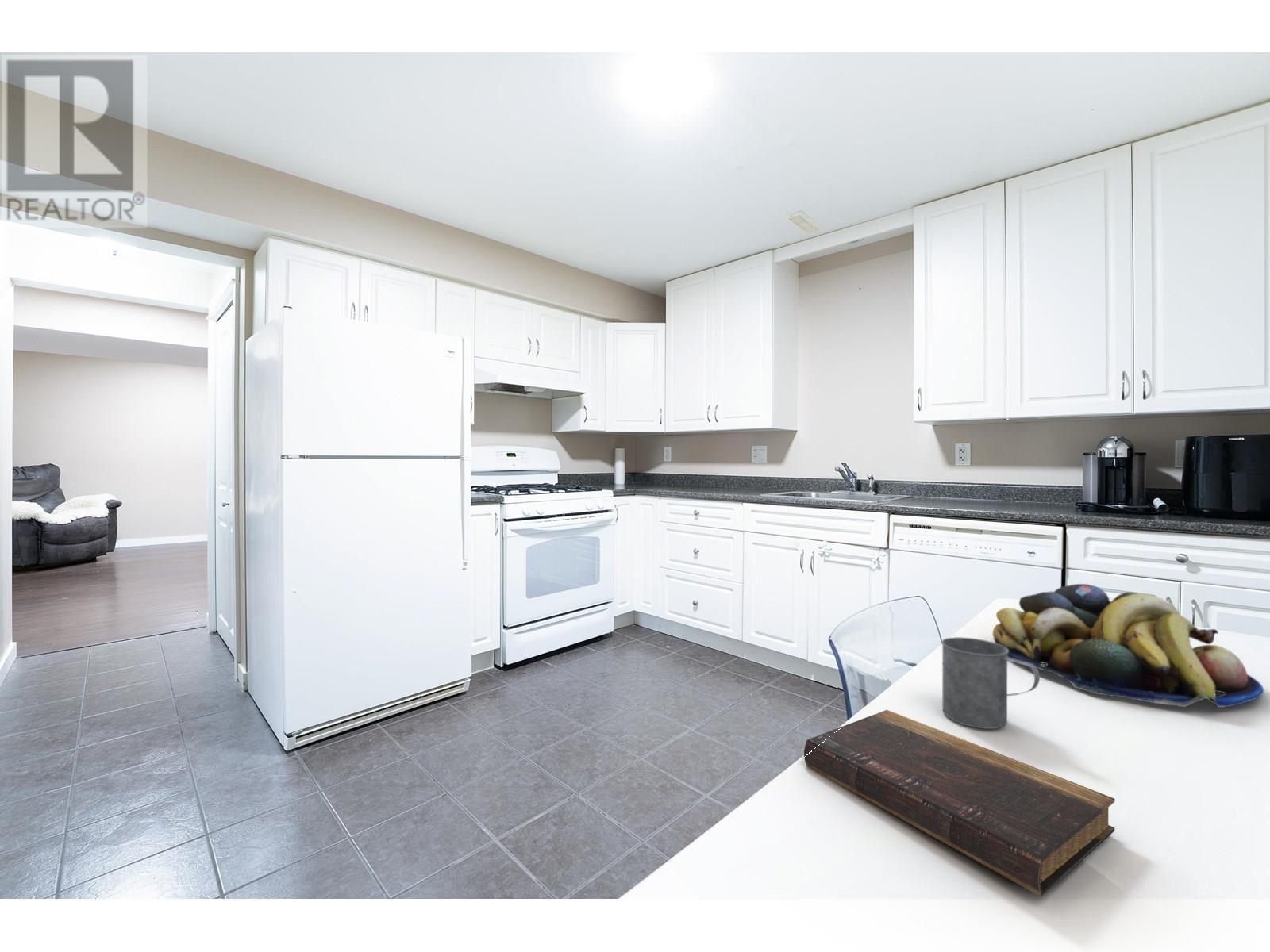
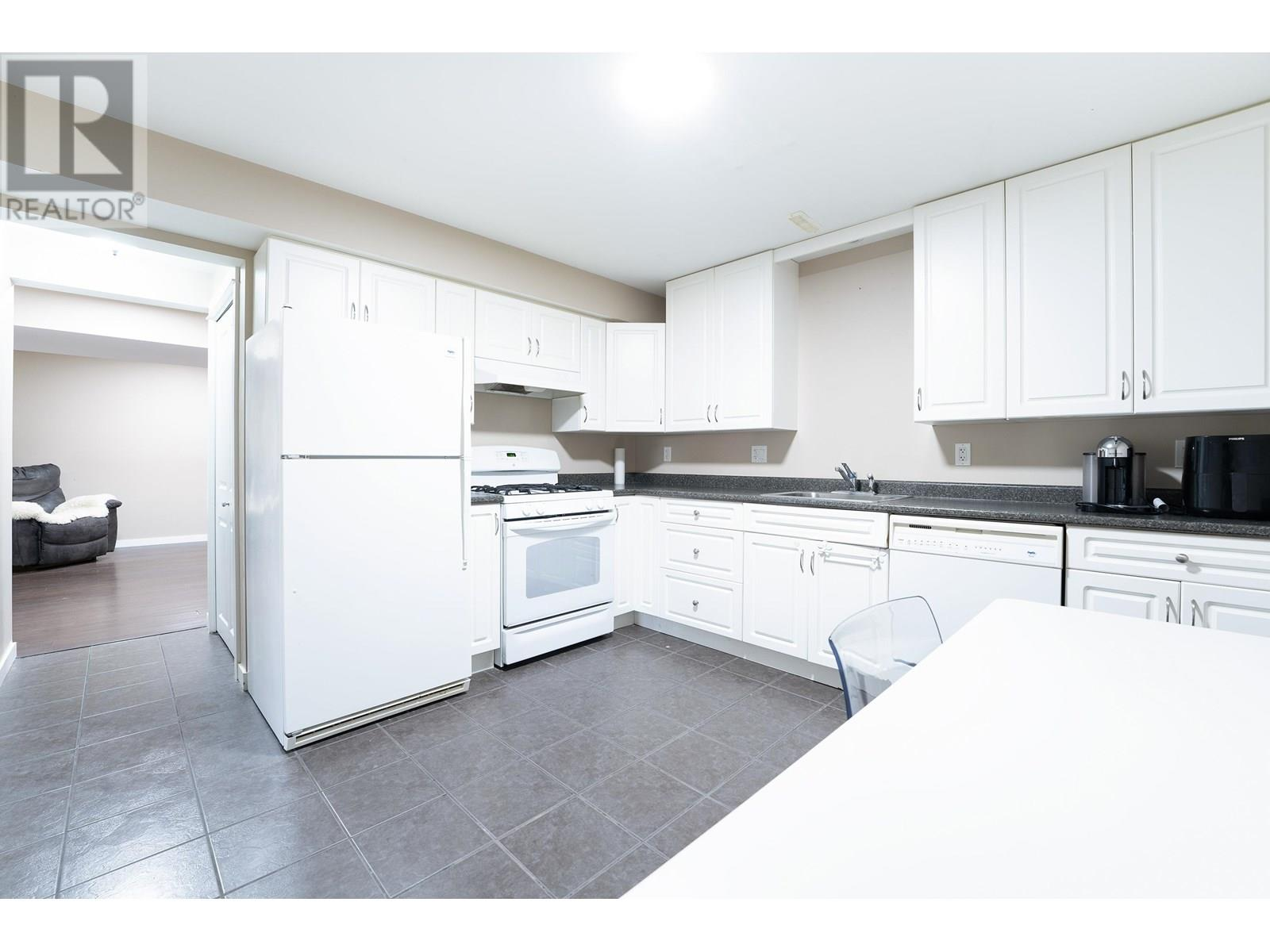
- book (944, 781)
- fruit bowl (1116, 628)
- mug (988, 686)
